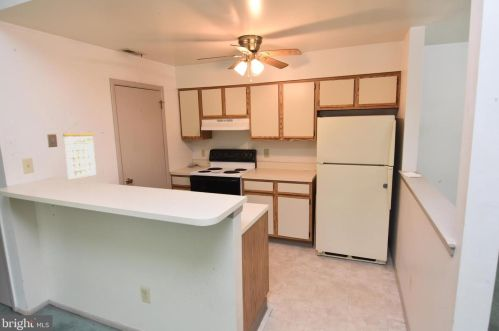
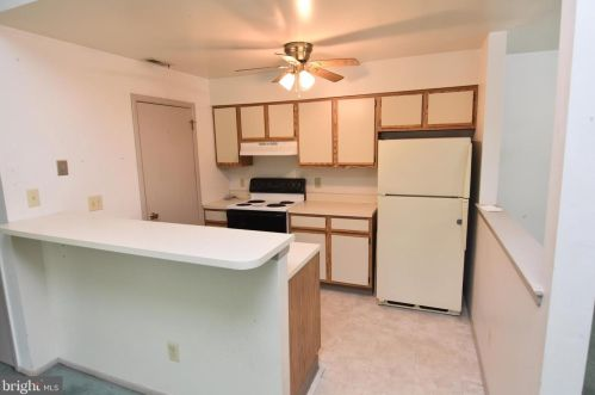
- calendar (80, 150)
